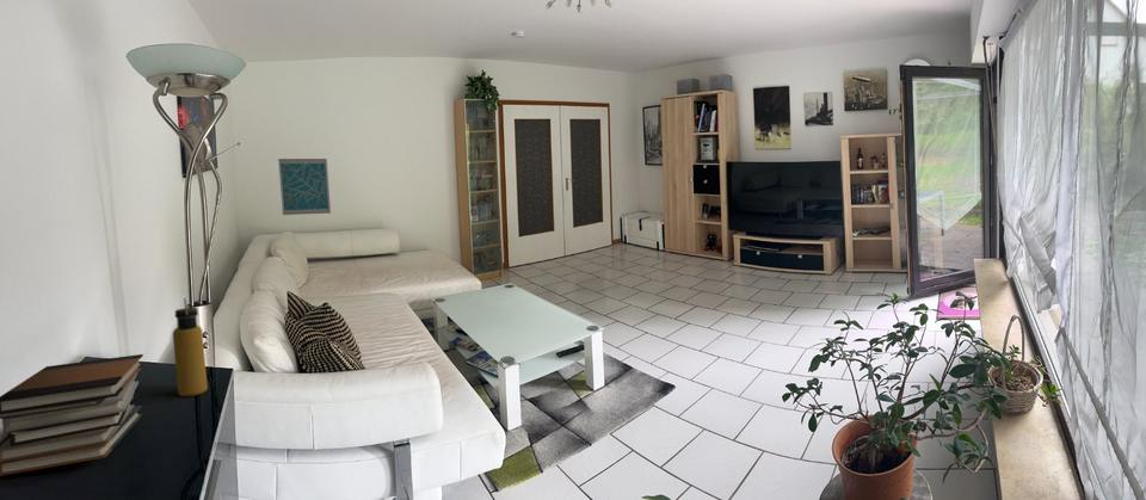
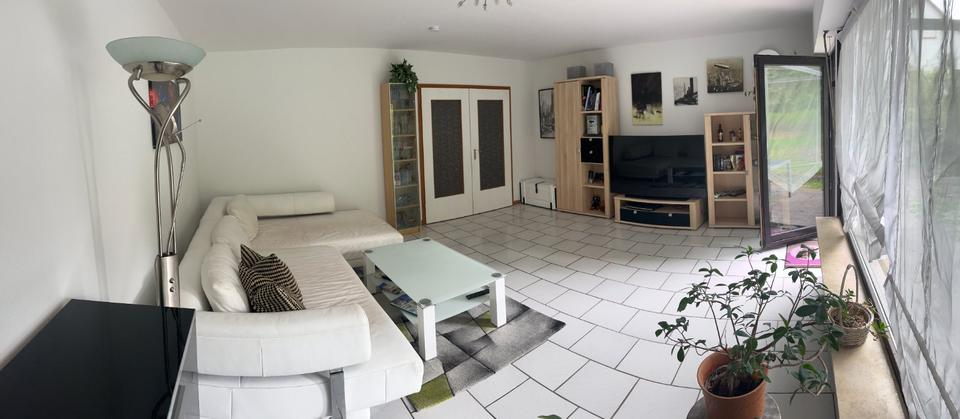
- water bottle (189, 346)
- wall art (304, 186)
- book stack (79, 407)
